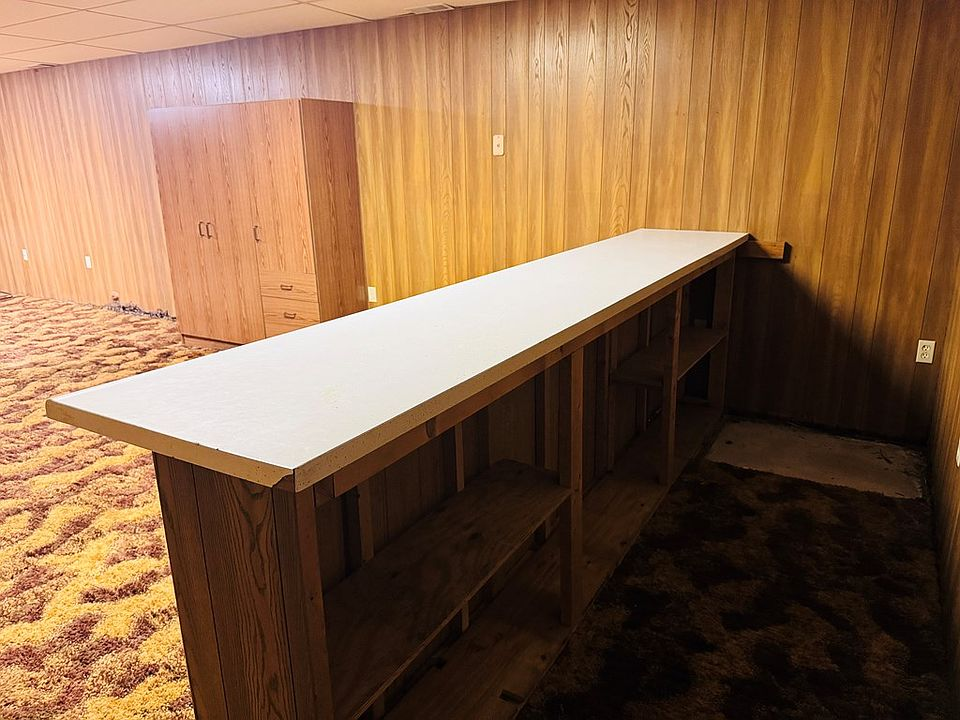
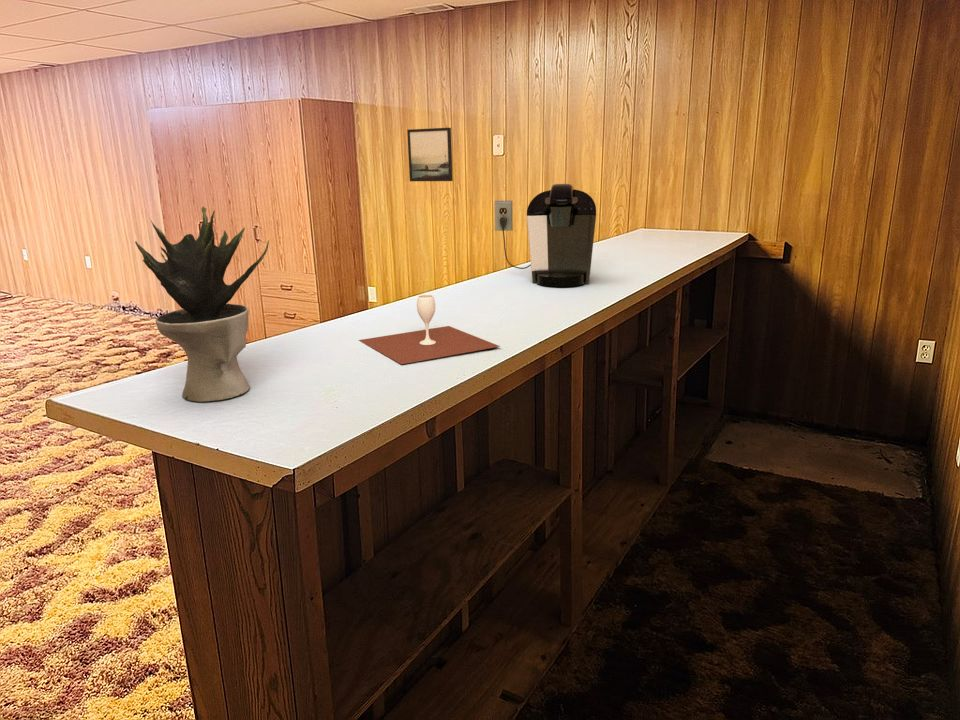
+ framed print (429, 155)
+ wine glass (426, 320)
+ coffee maker (542, 233)
+ potted plant (206, 303)
